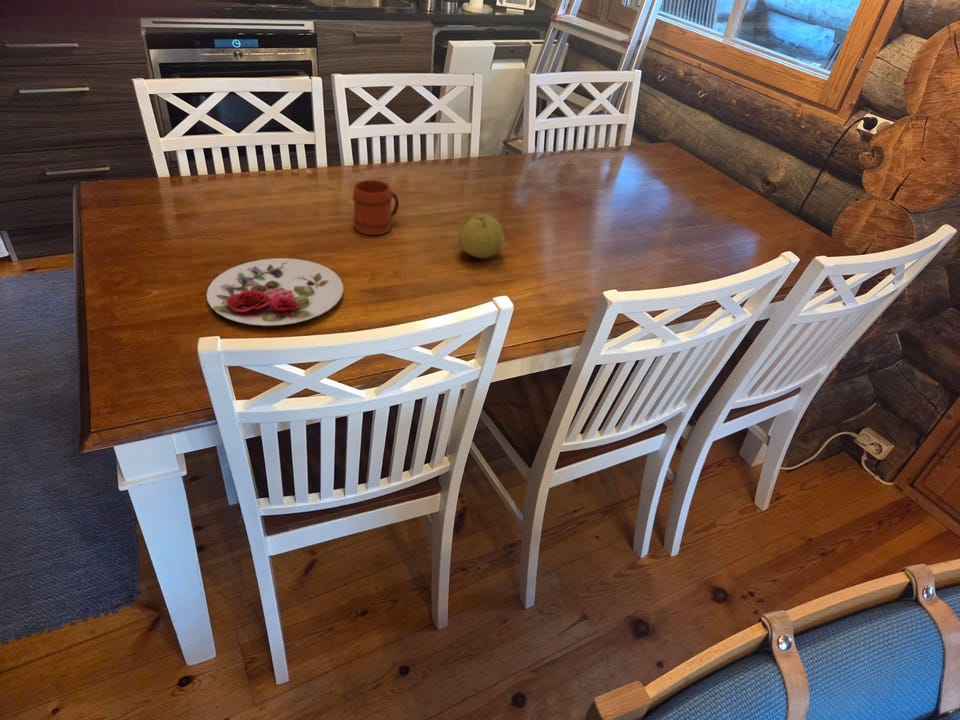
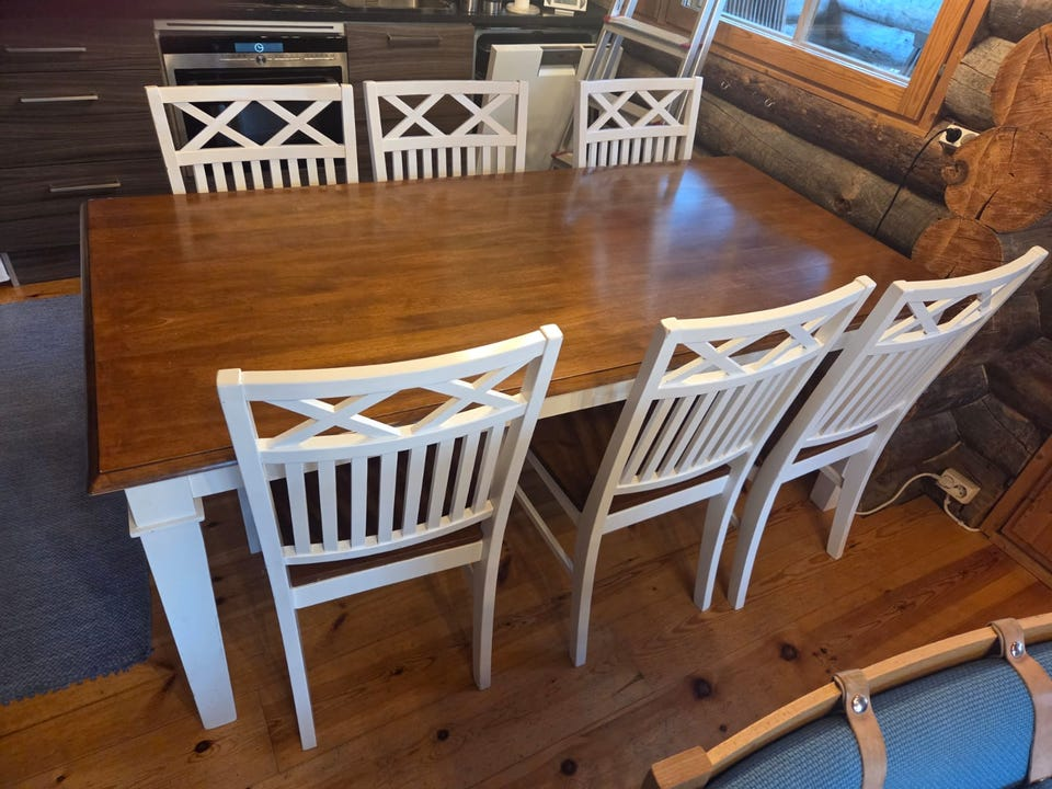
- mug (377, 206)
- plate (276, 288)
- fruit (481, 236)
